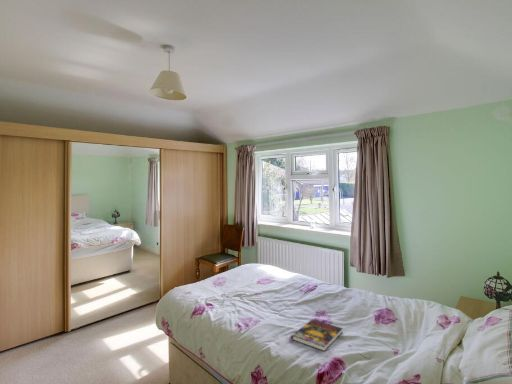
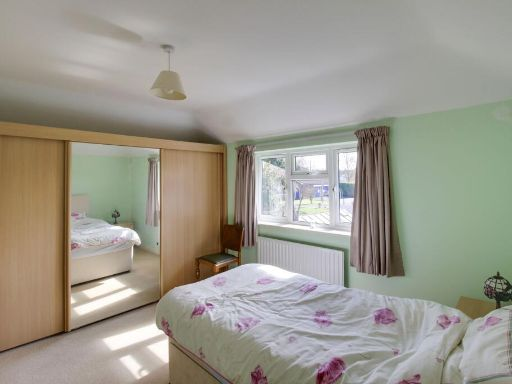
- book (317, 333)
